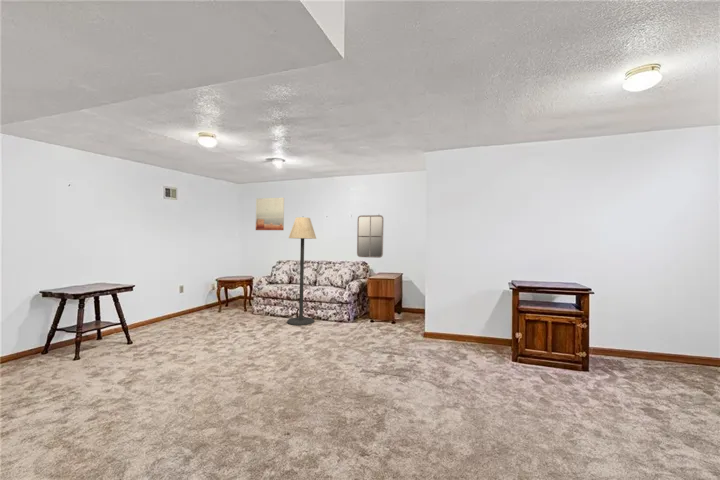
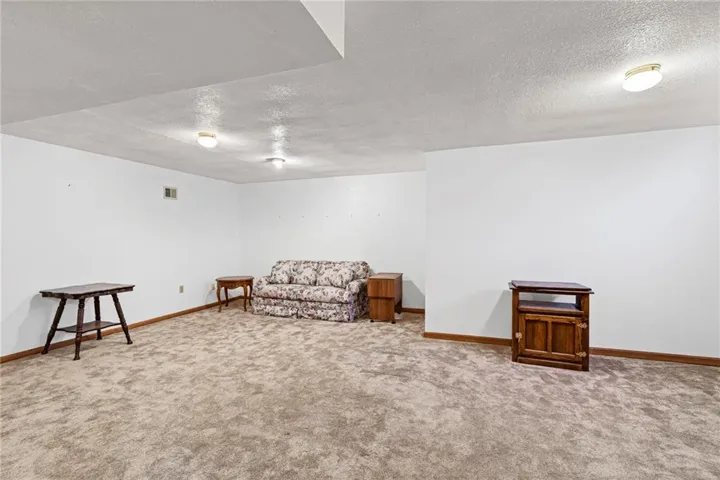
- home mirror (370, 236)
- floor lamp (301, 269)
- wall art (269, 214)
